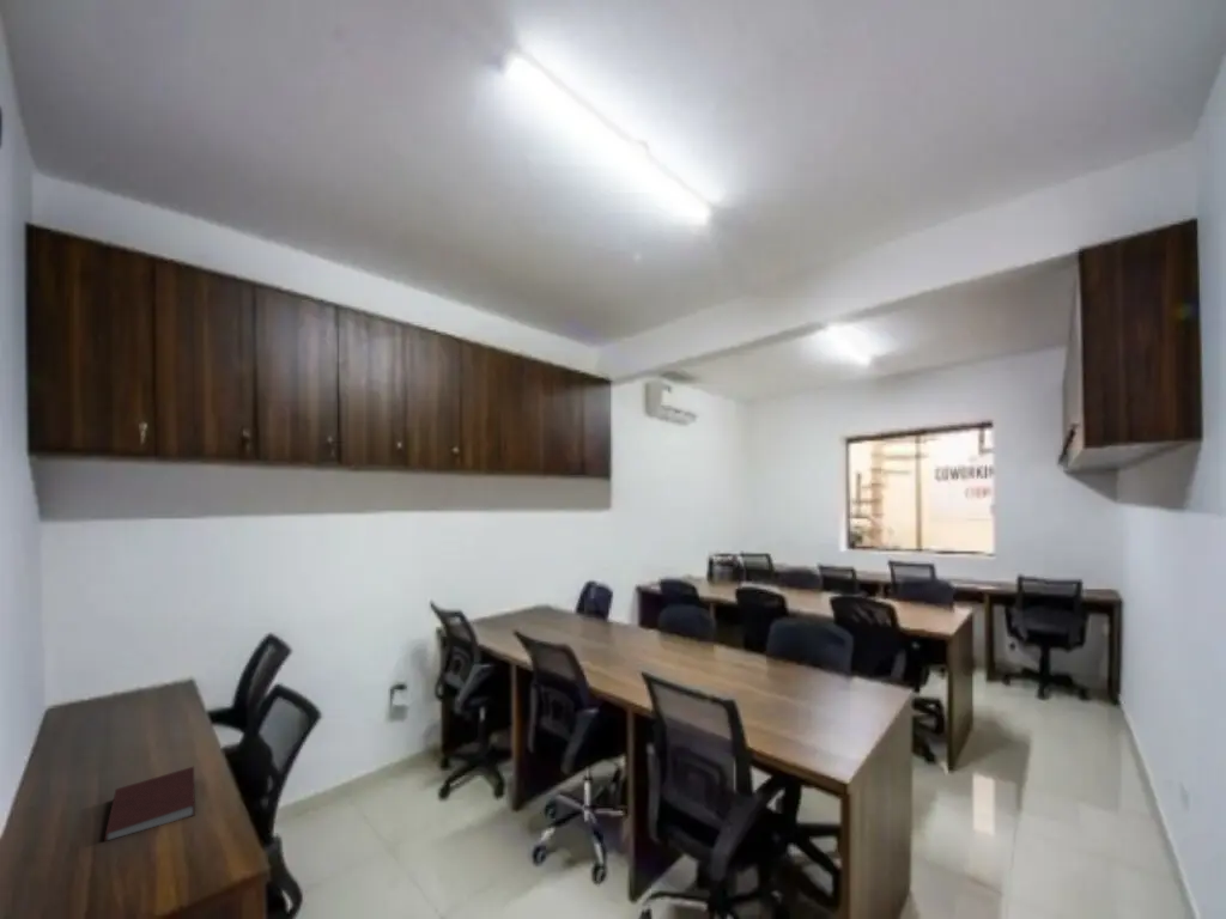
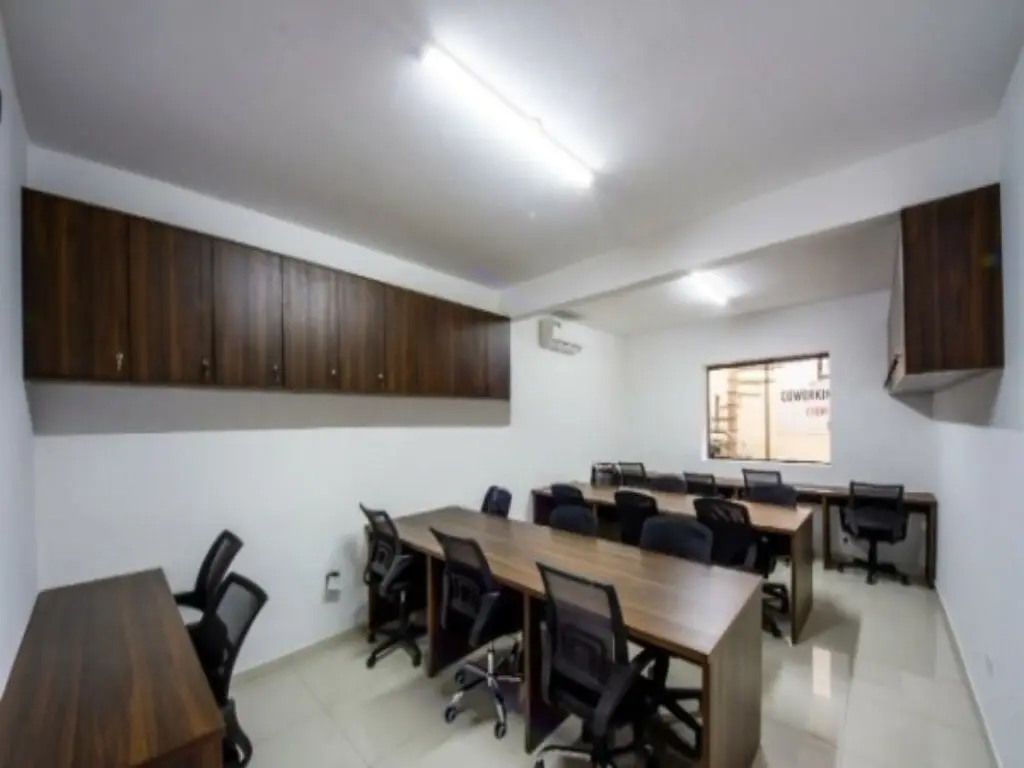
- notebook (153, 802)
